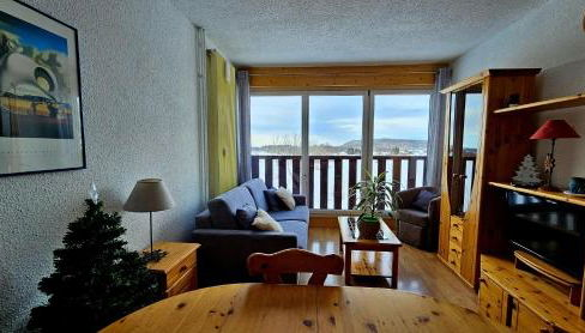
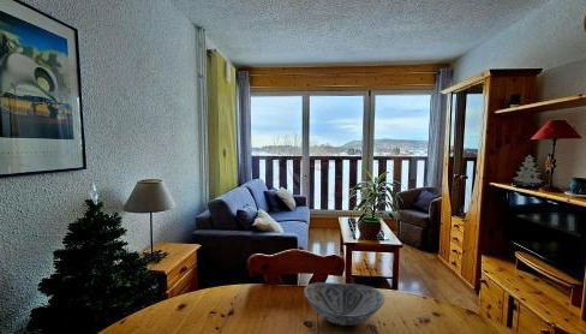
+ decorative bowl (342, 305)
